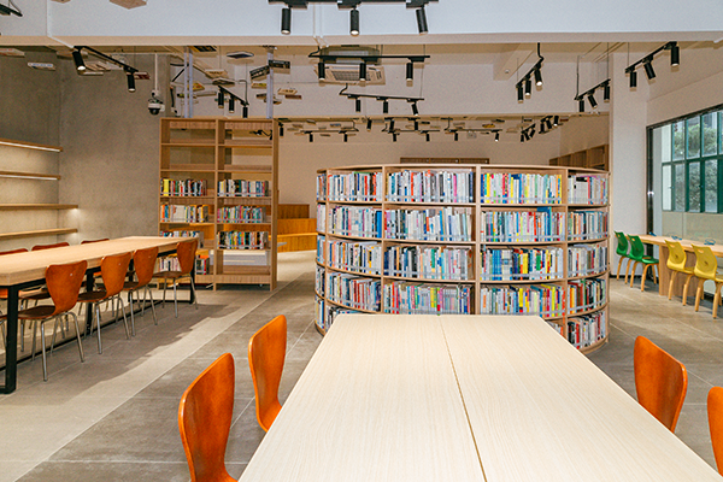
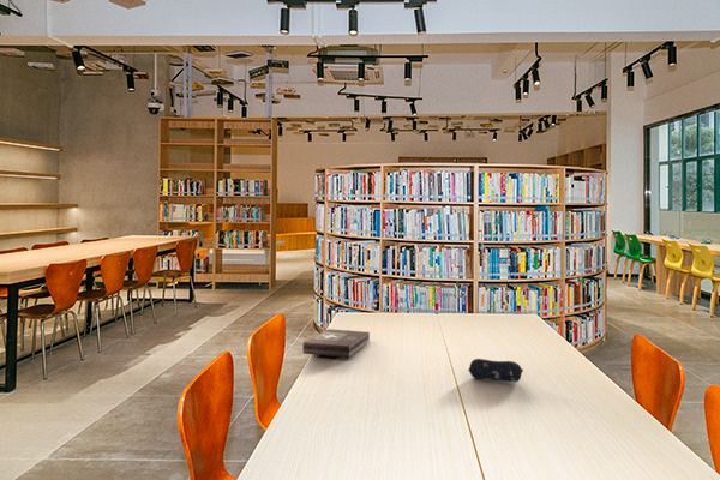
+ first aid kit (337, 342)
+ pencil case (494, 370)
